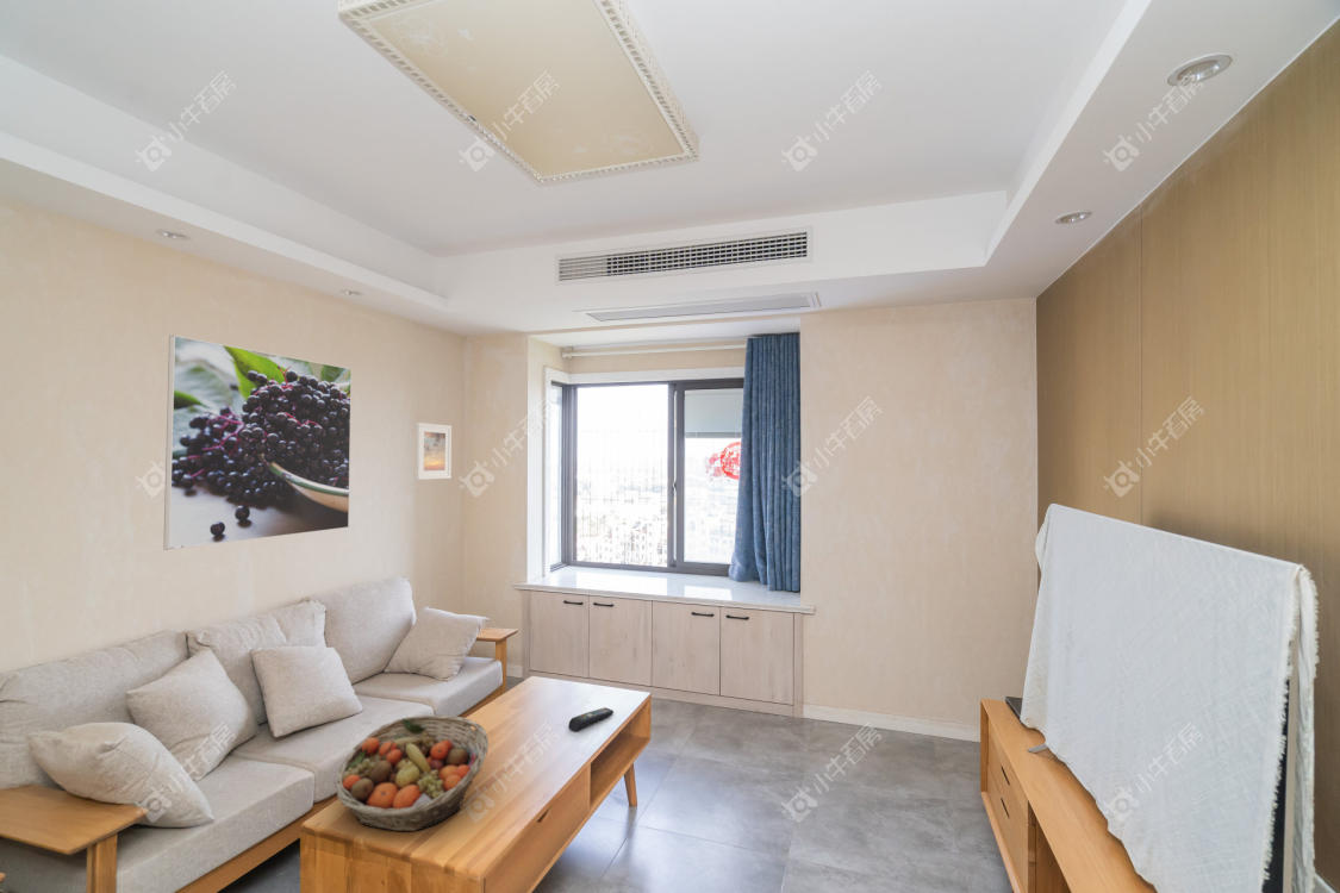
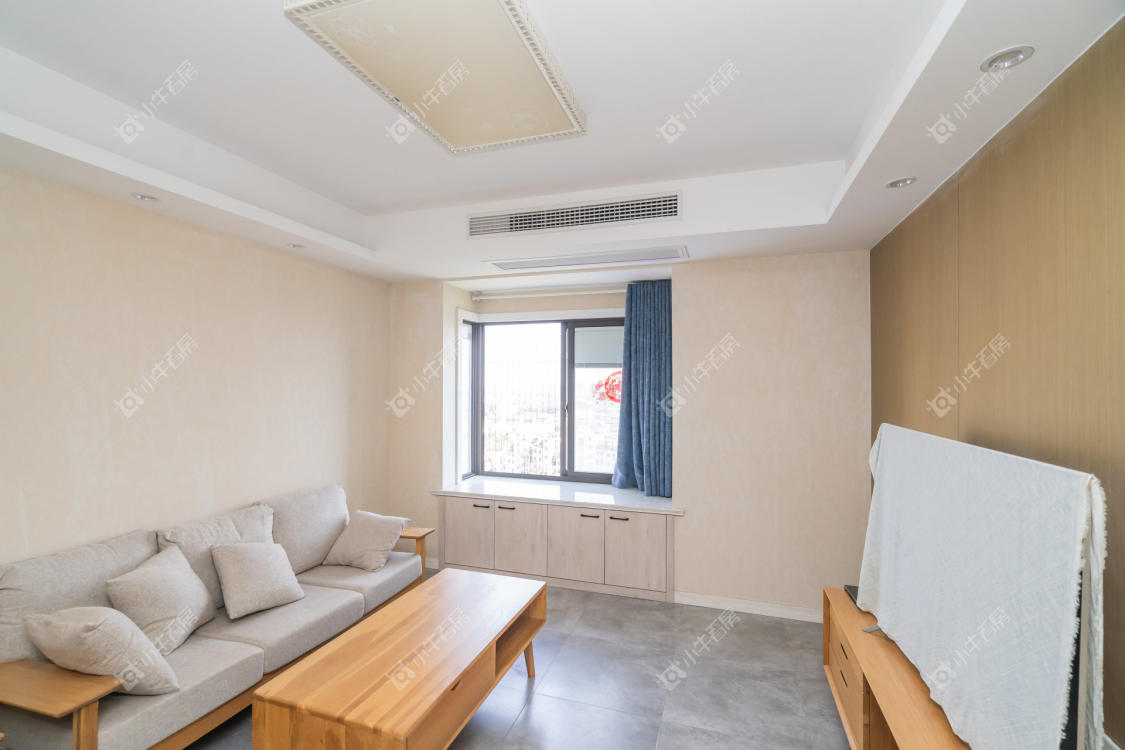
- remote control (591, 717)
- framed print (272, 445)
- fruit basket (413, 769)
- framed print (434, 451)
